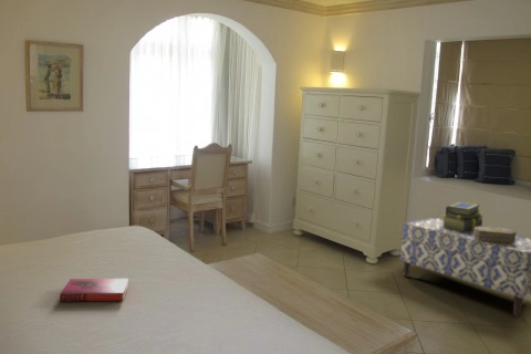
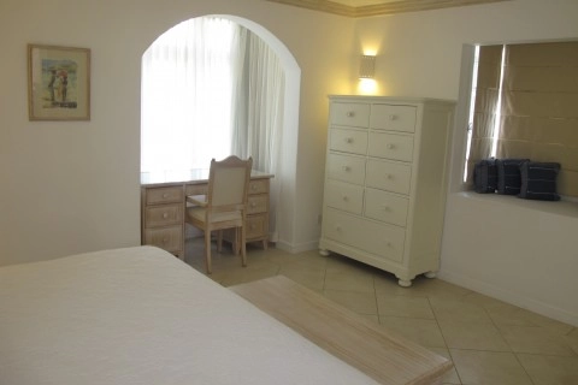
- decorative box (494, 235)
- bench (470, 261)
- hardback book (95, 289)
- stack of books (462, 216)
